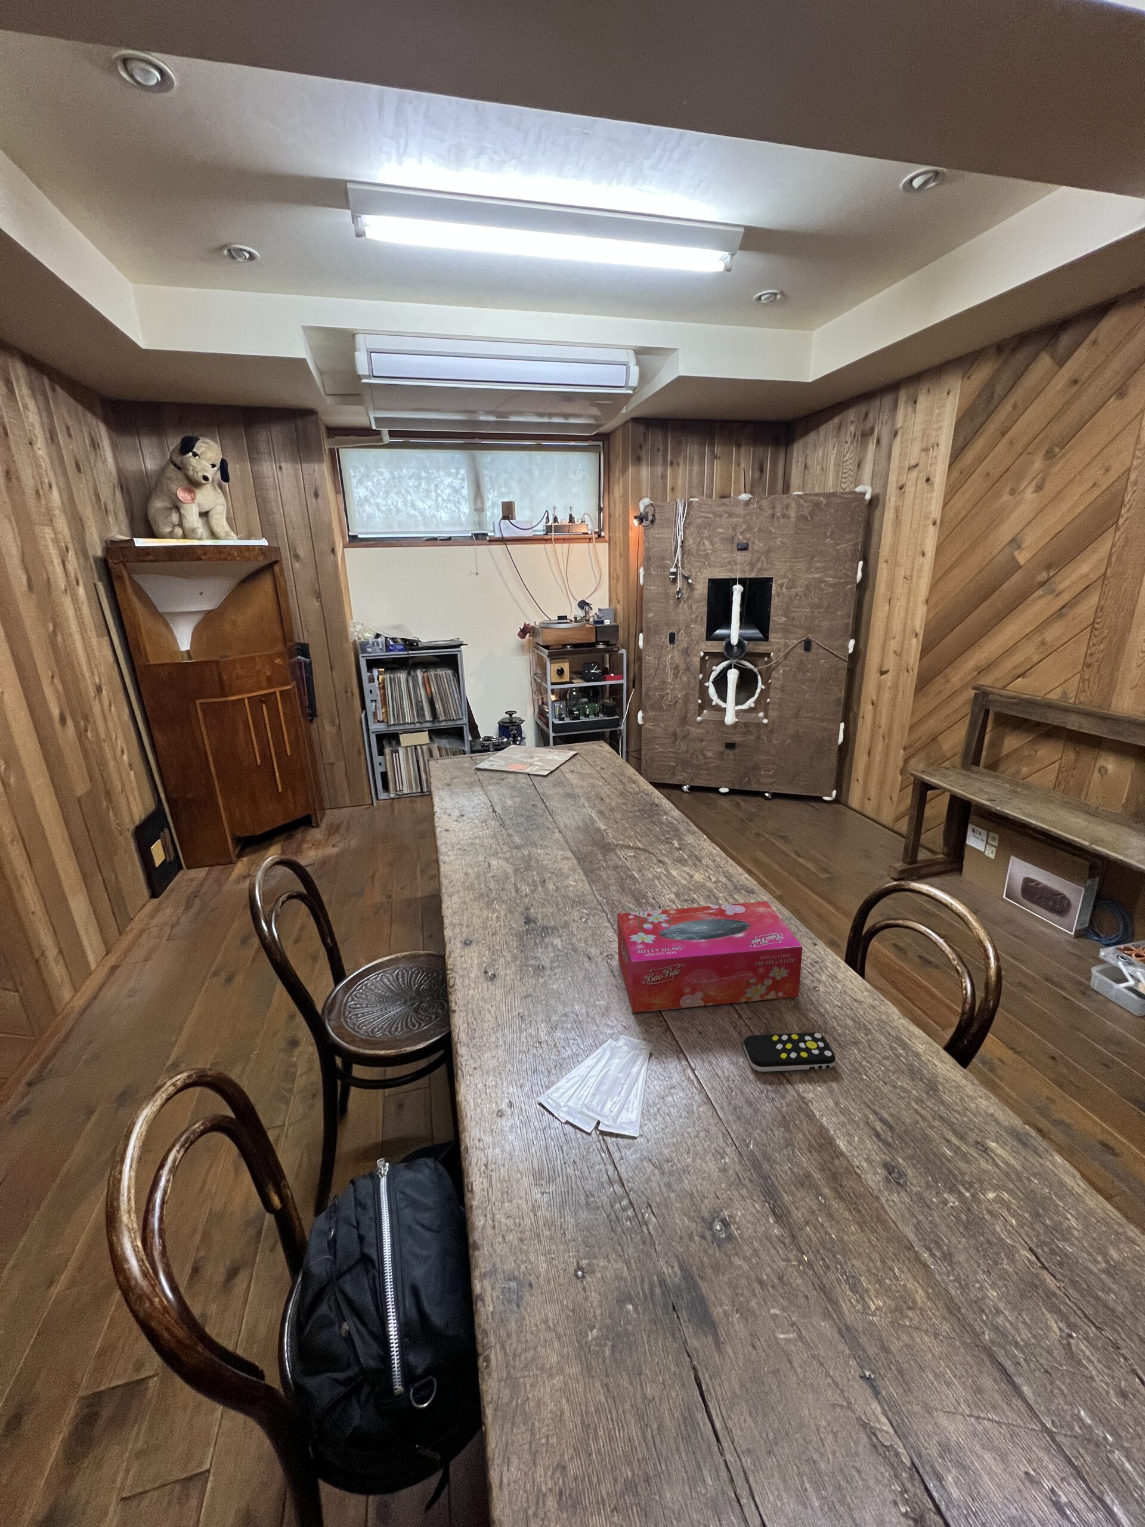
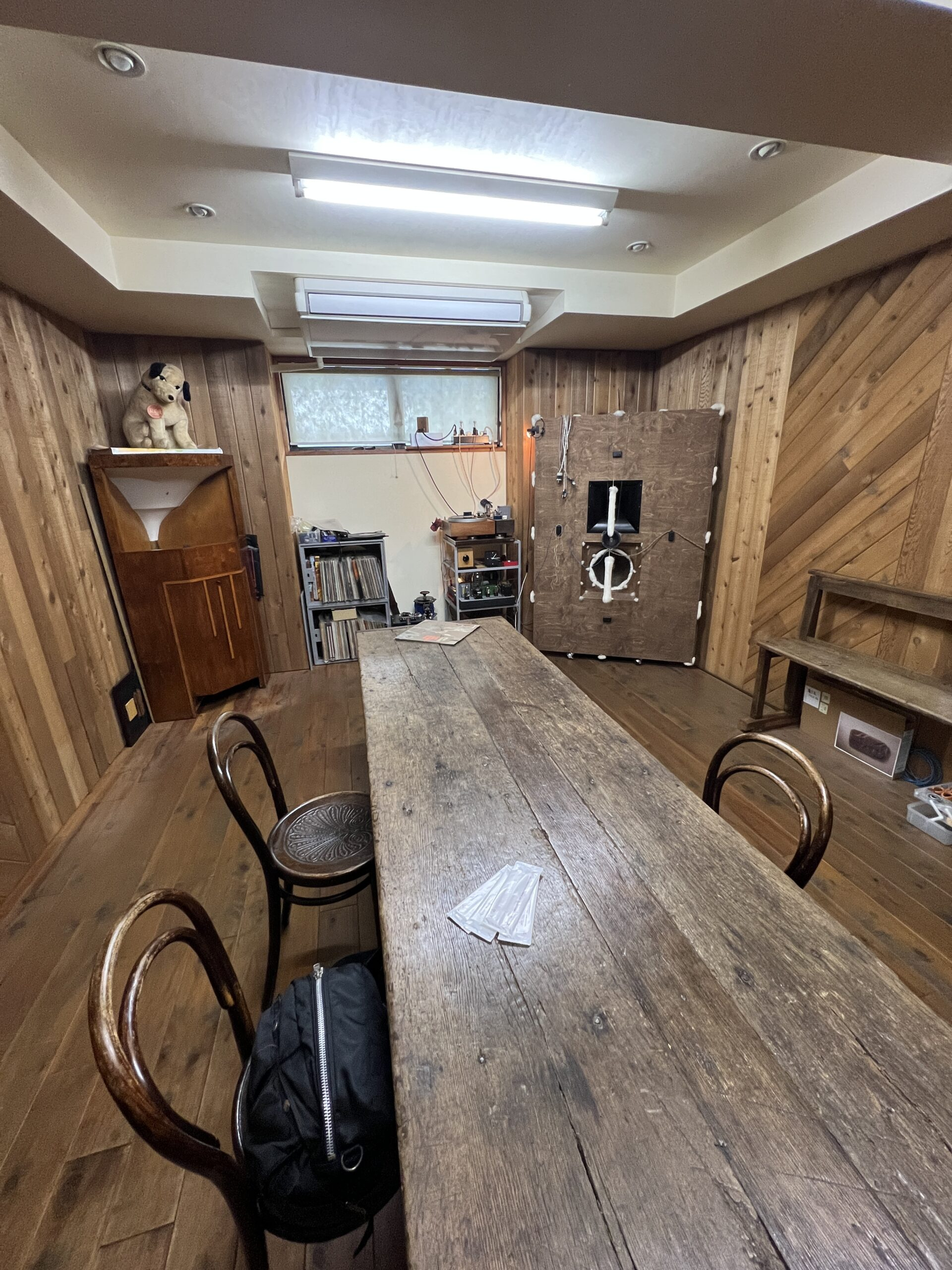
- tissue box (704, 953)
- remote control (788, 1051)
